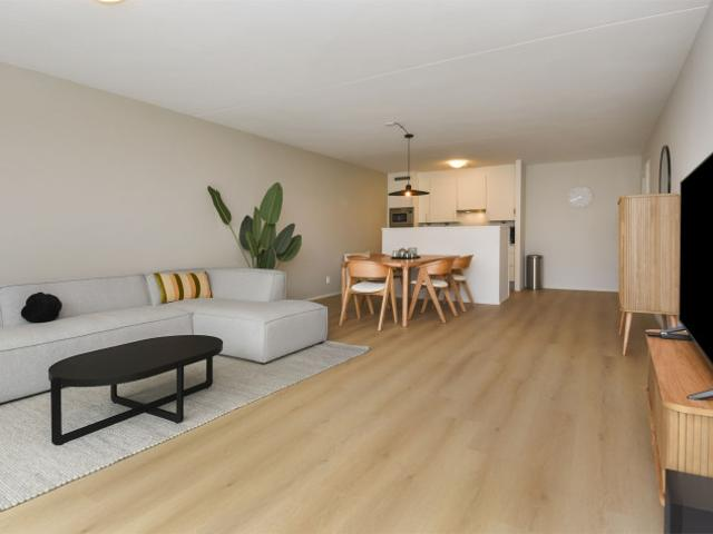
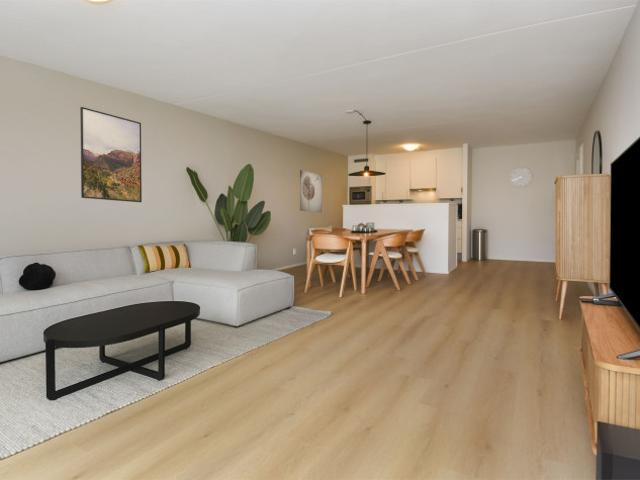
+ wall art (311, 192)
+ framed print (113, 157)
